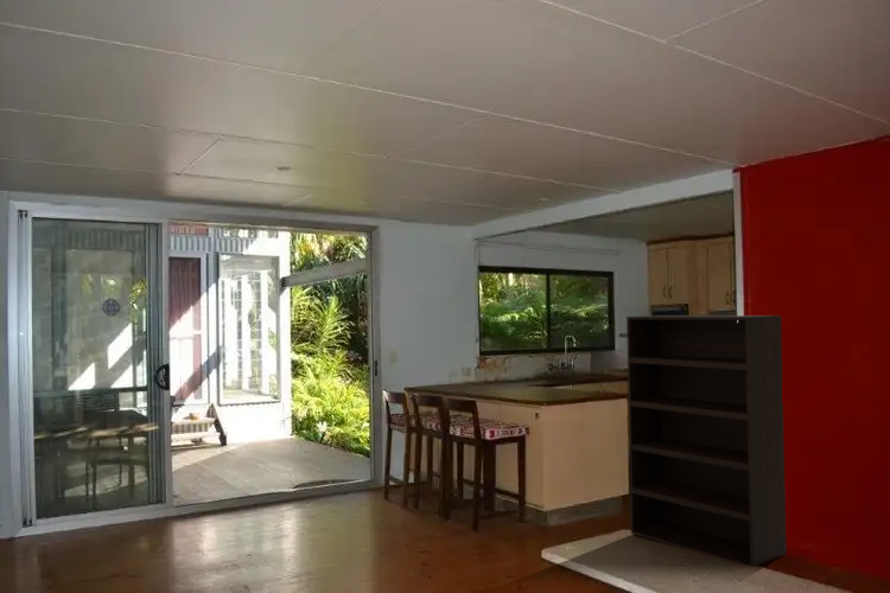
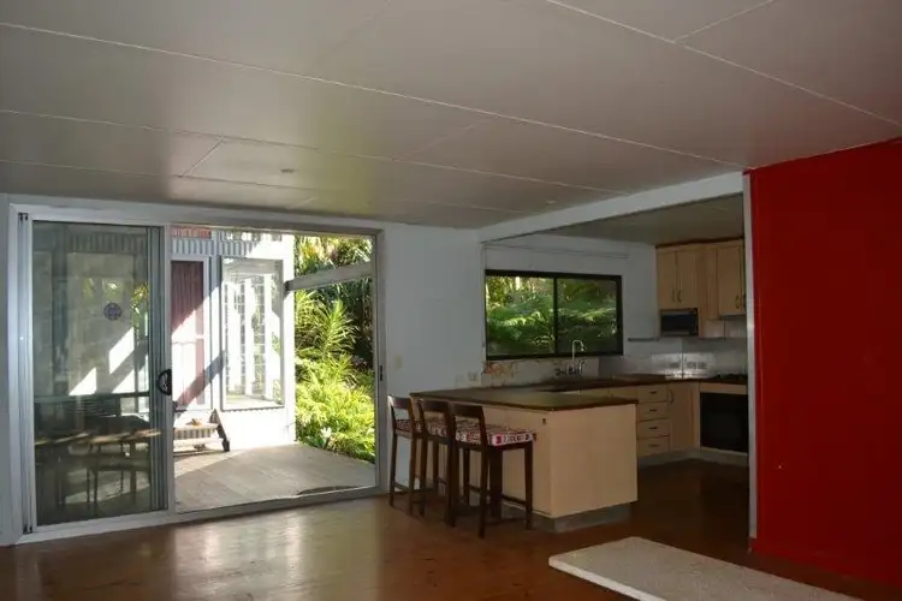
- bookshelf (701, 429)
